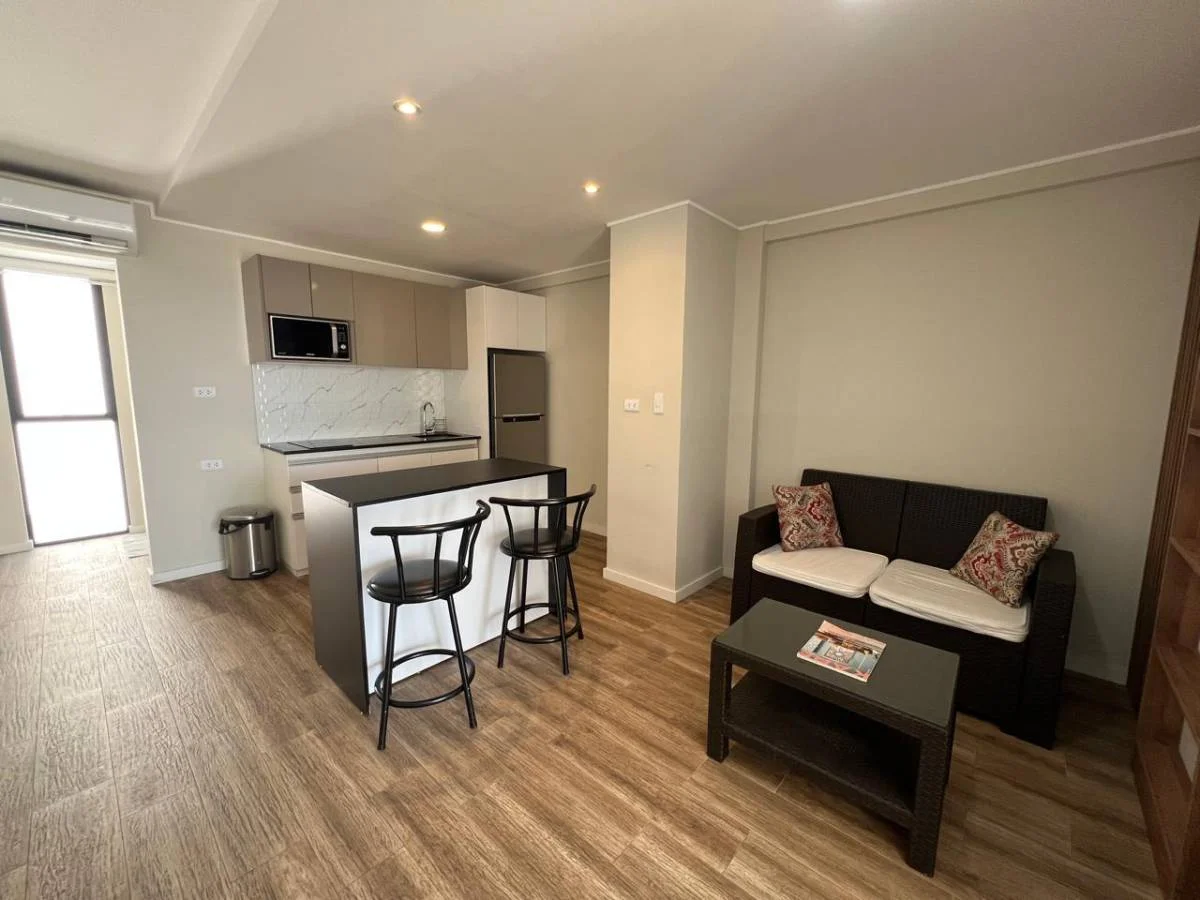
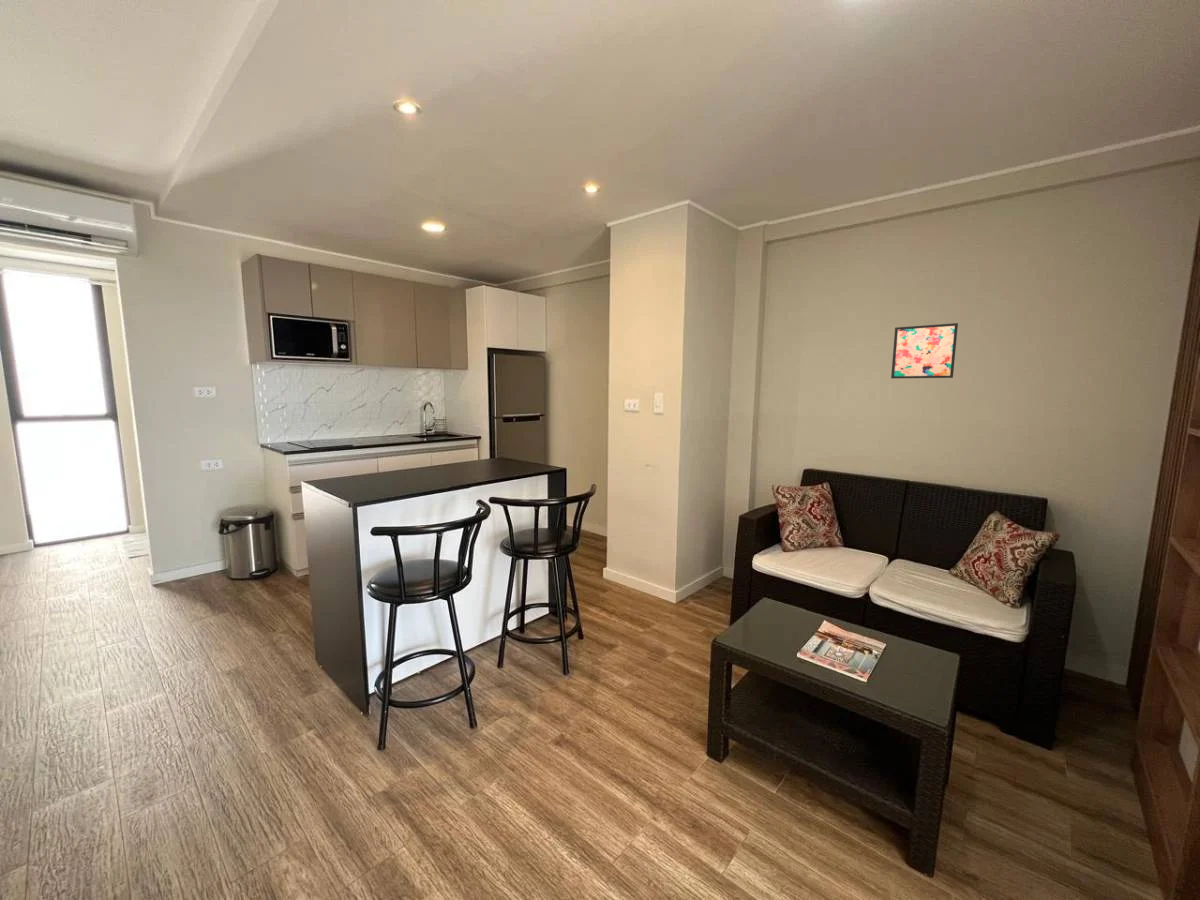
+ wall art (923, 352)
